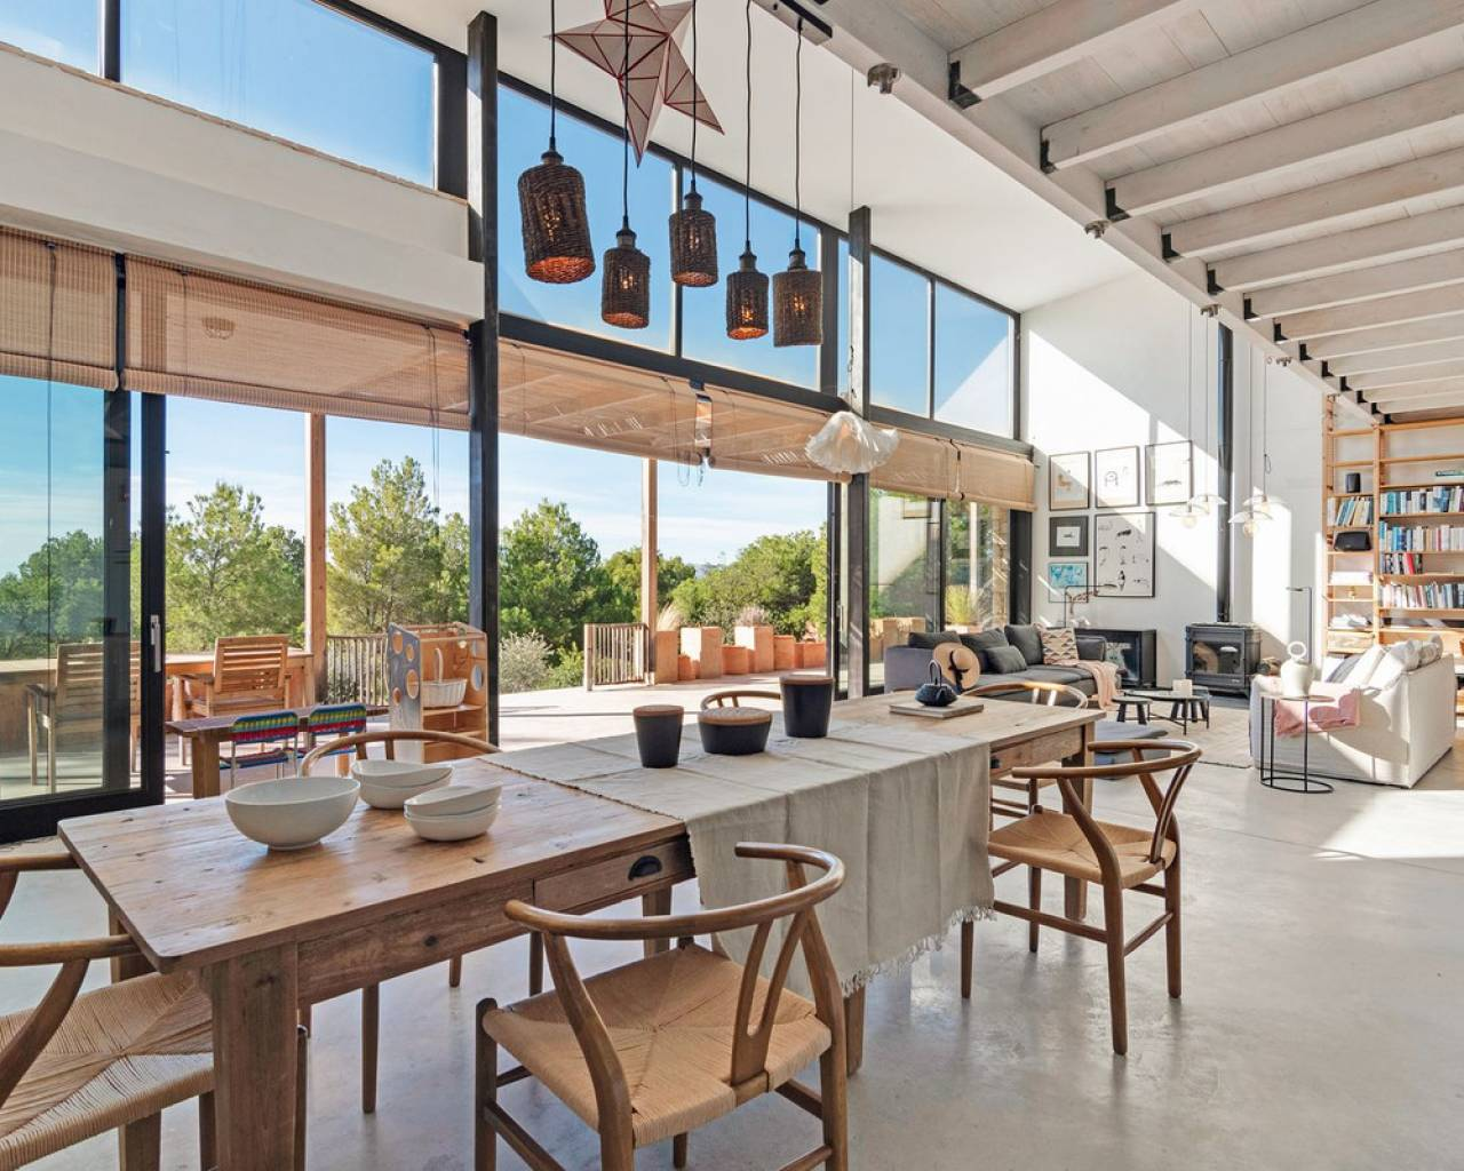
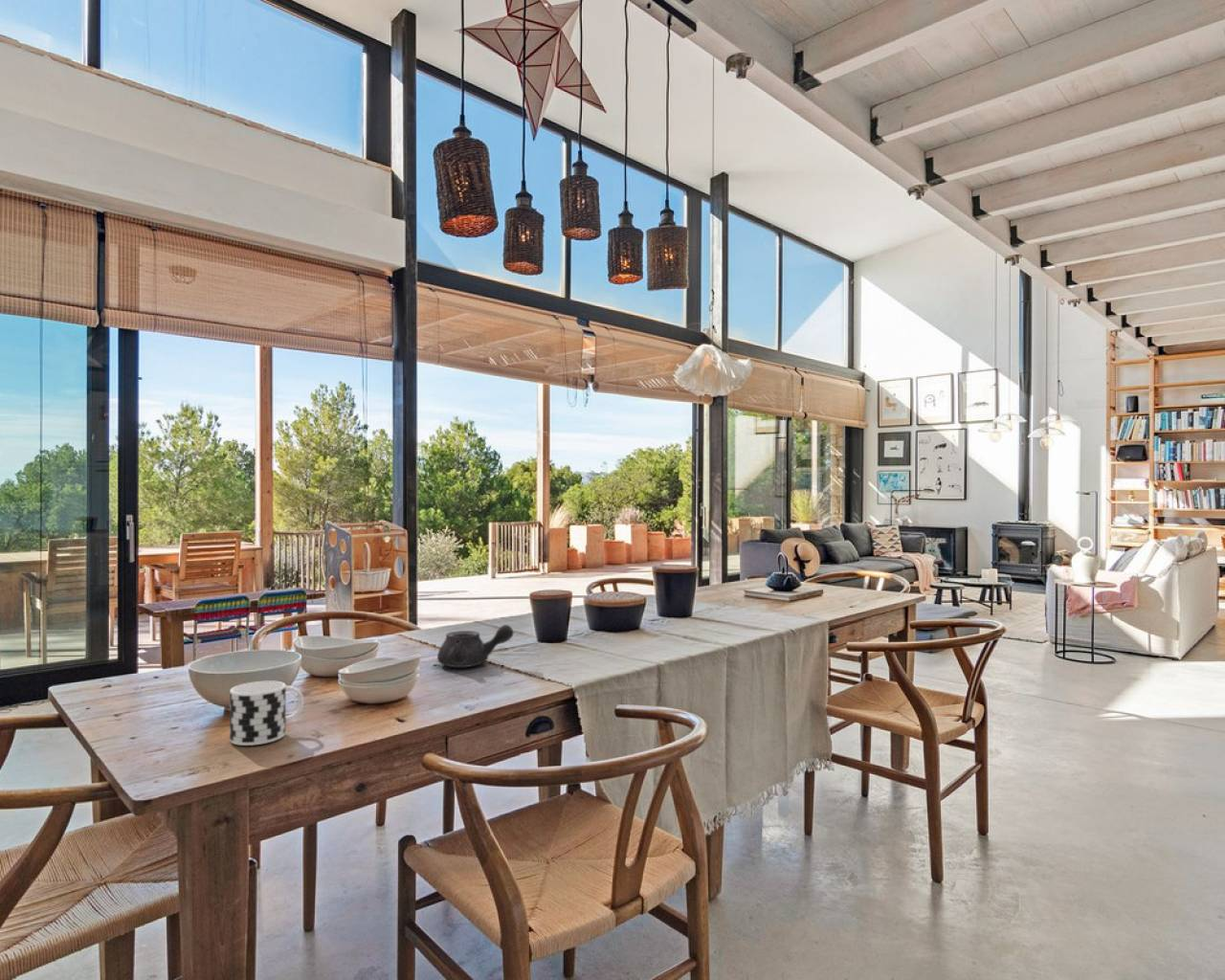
+ teapot (475, 644)
+ cup (267, 710)
